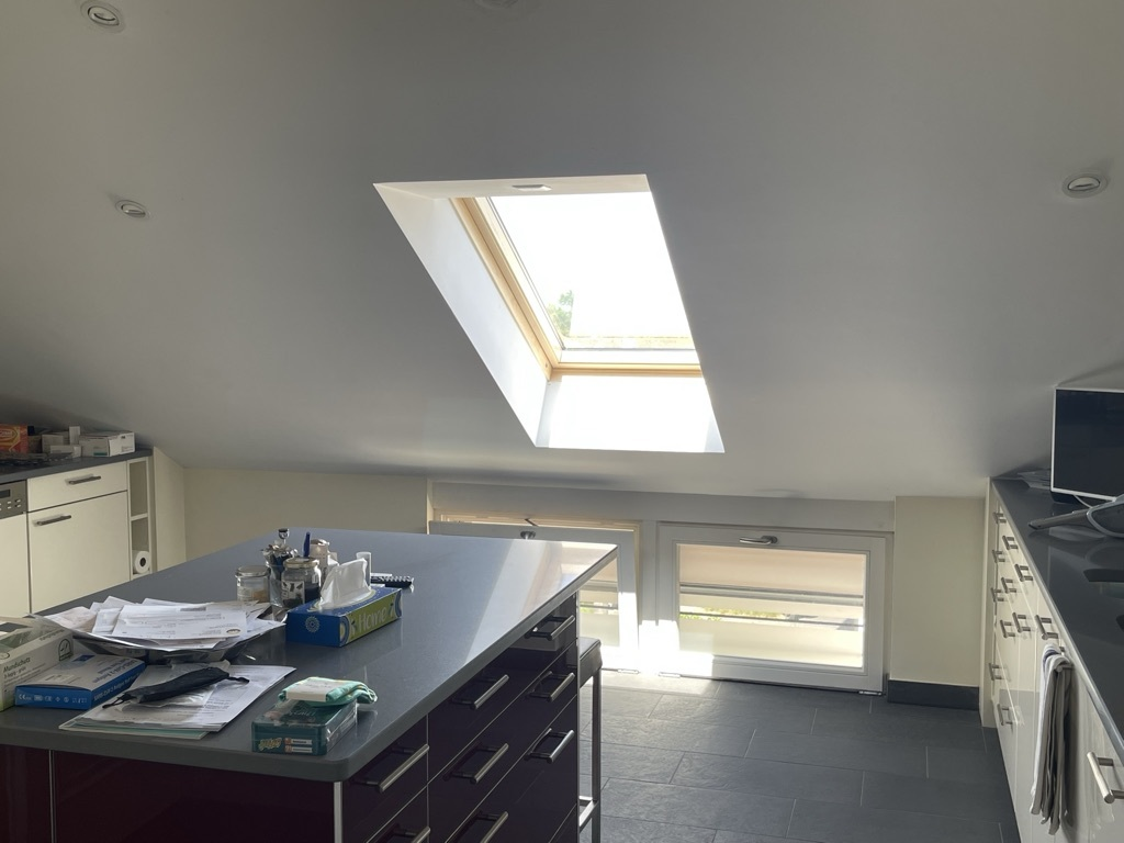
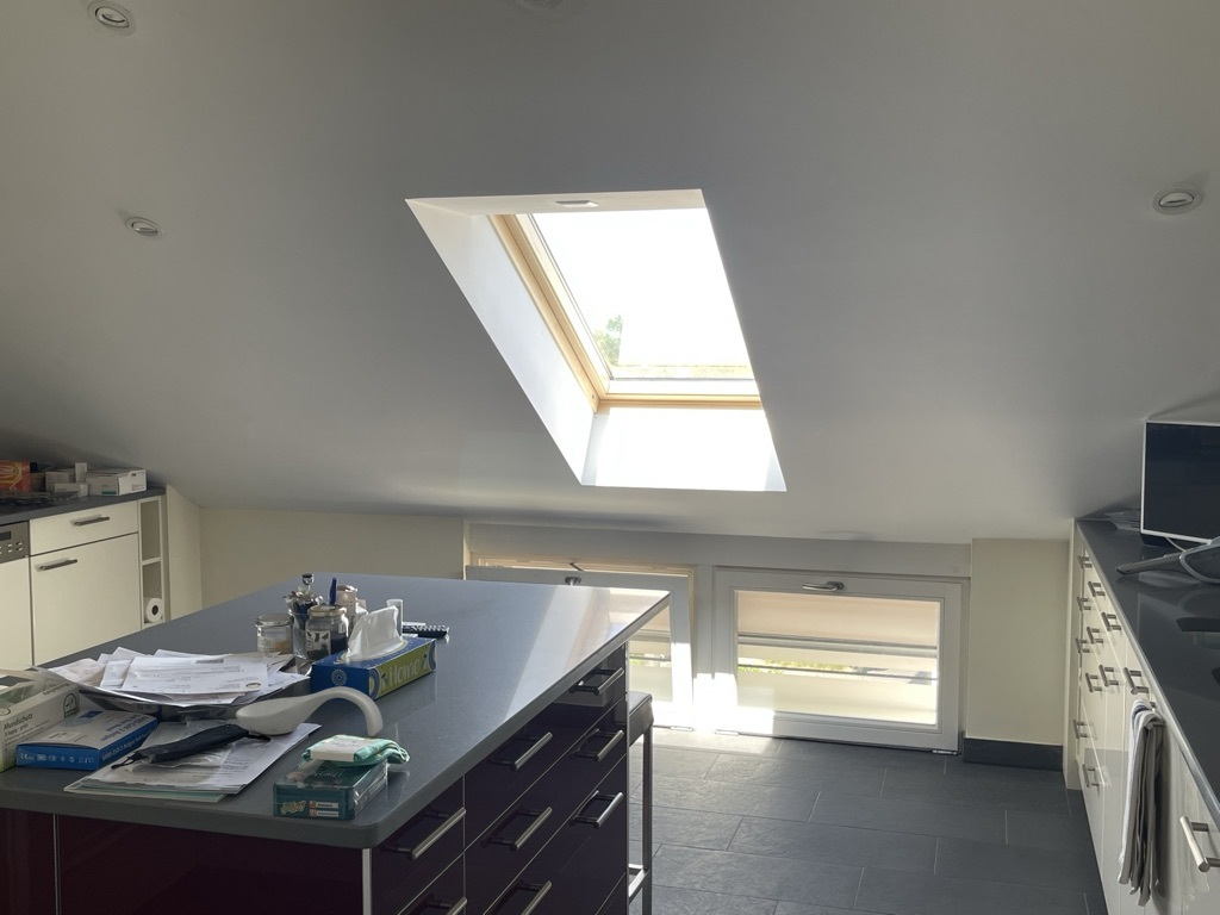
+ spoon rest (309, 709)
